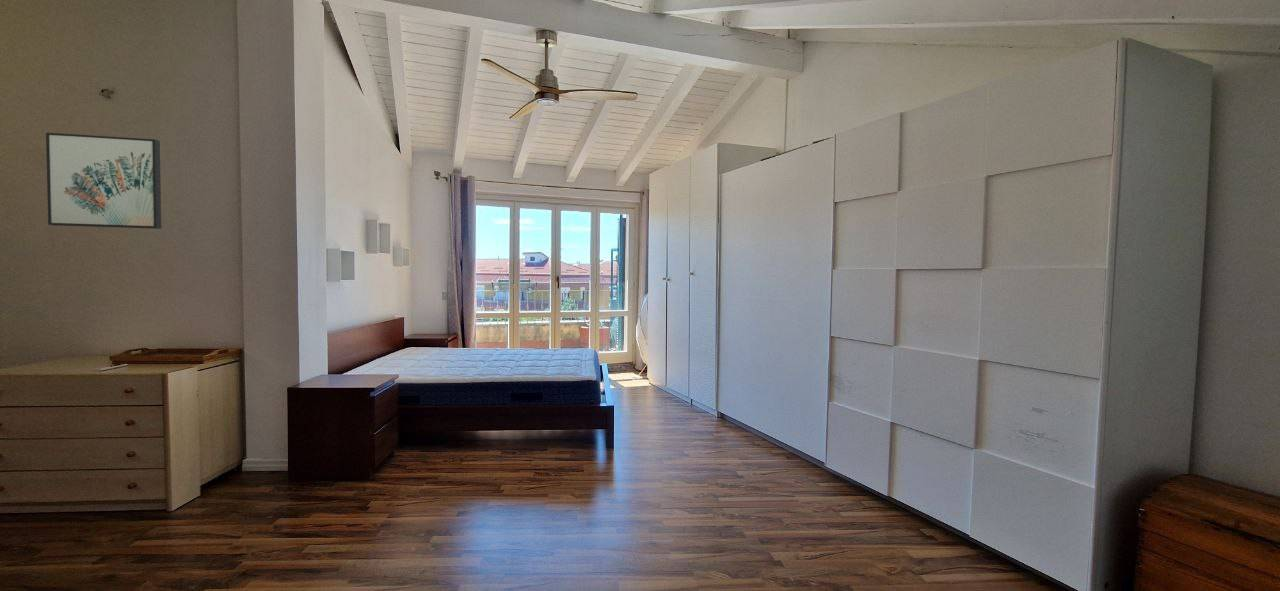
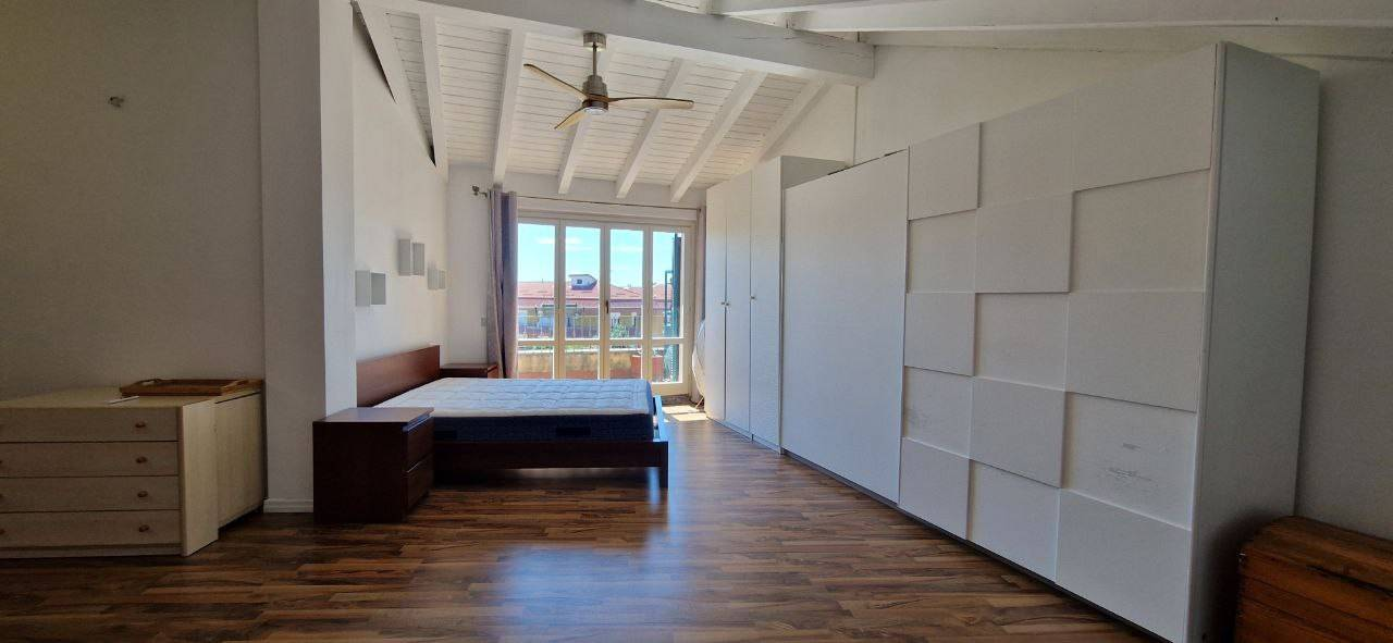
- wall art (105, 182)
